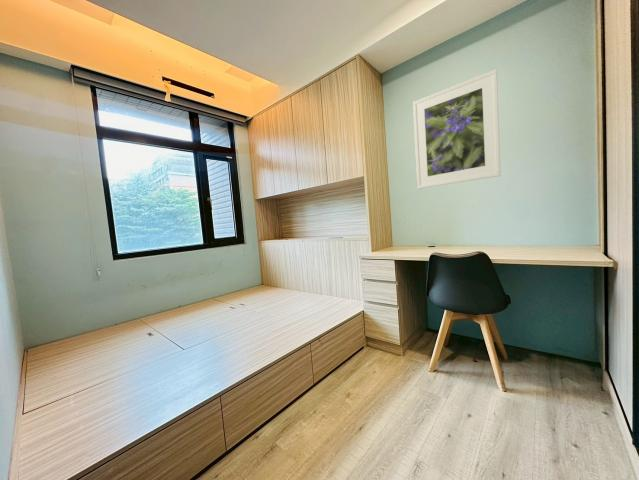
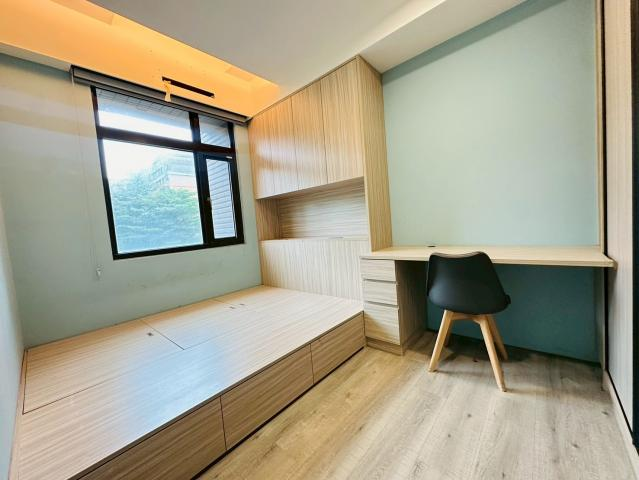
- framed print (452, 135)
